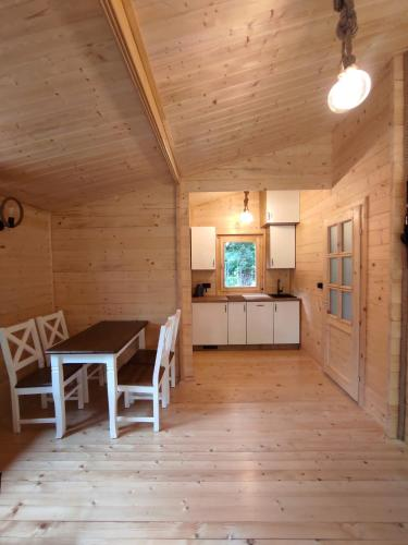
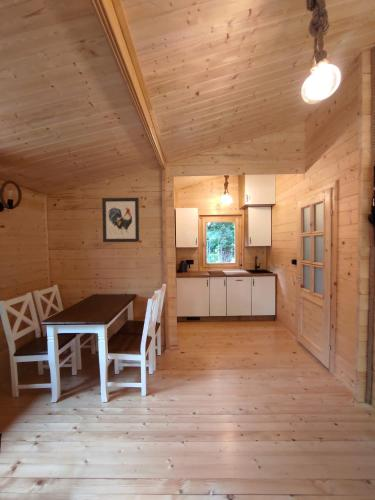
+ wall art (120, 220)
